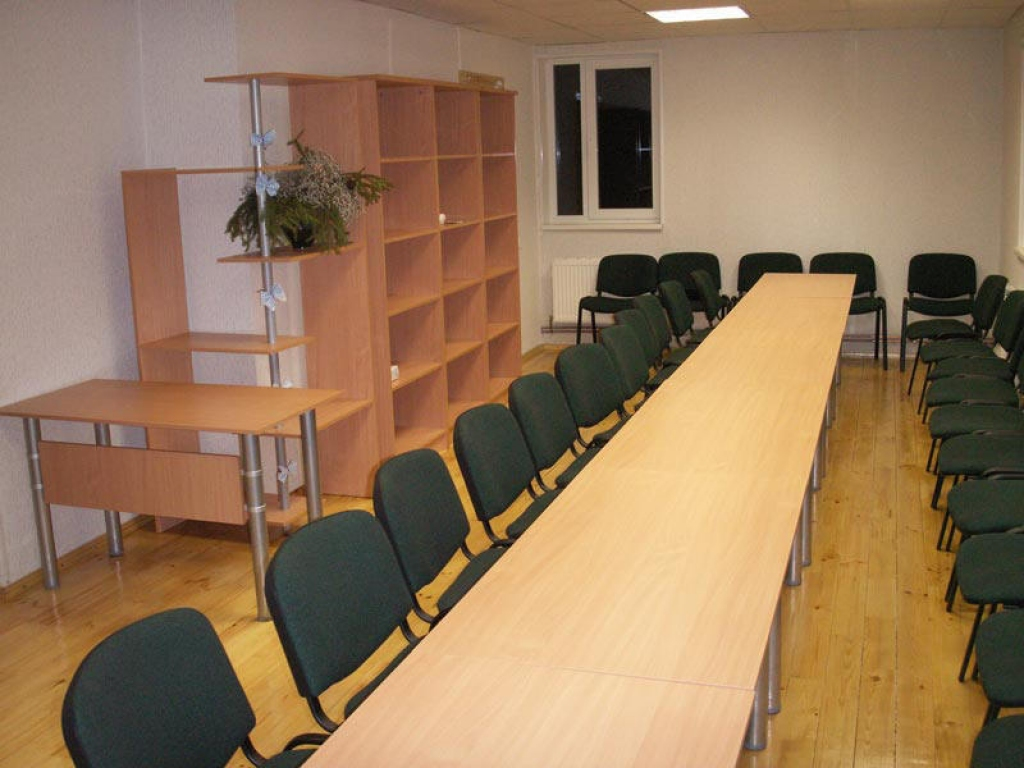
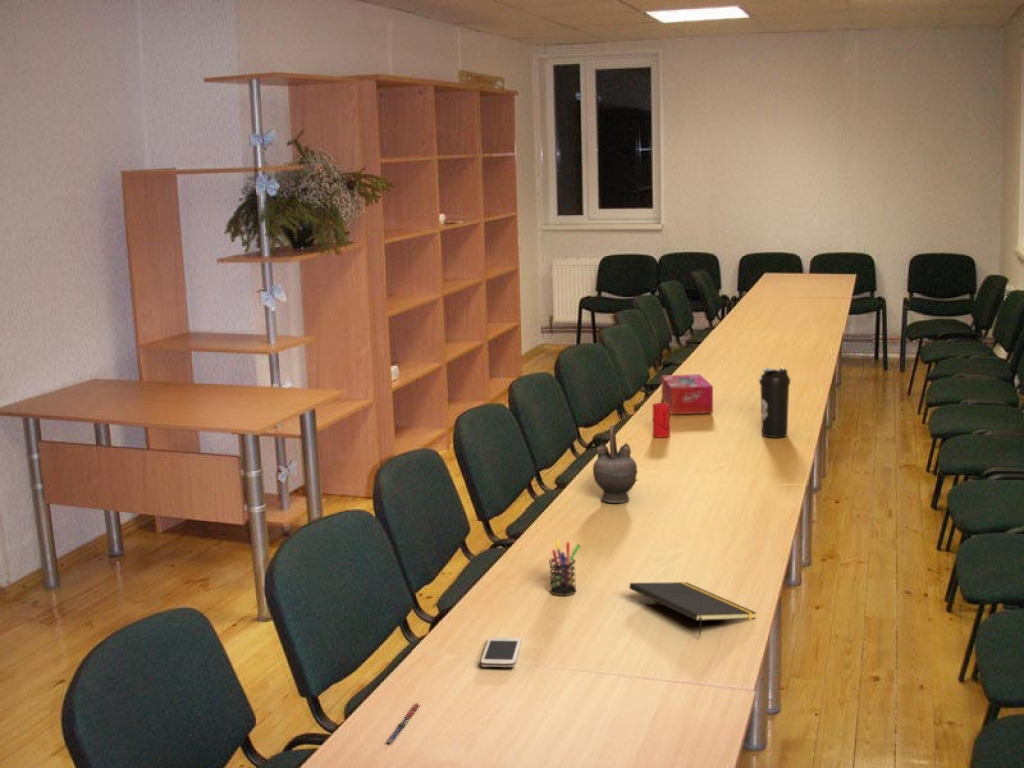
+ cup (661, 419)
+ tissue box (686, 393)
+ pen holder (565, 564)
+ pen (403, 722)
+ teapot (615, 461)
+ water bottle (774, 401)
+ notepad (691, 600)
+ smartphone (501, 652)
